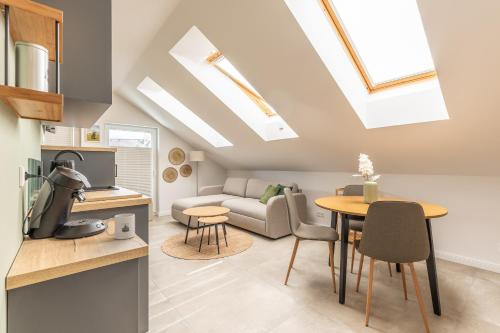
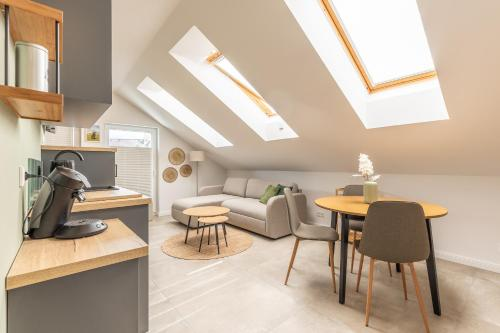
- mug (120, 226)
